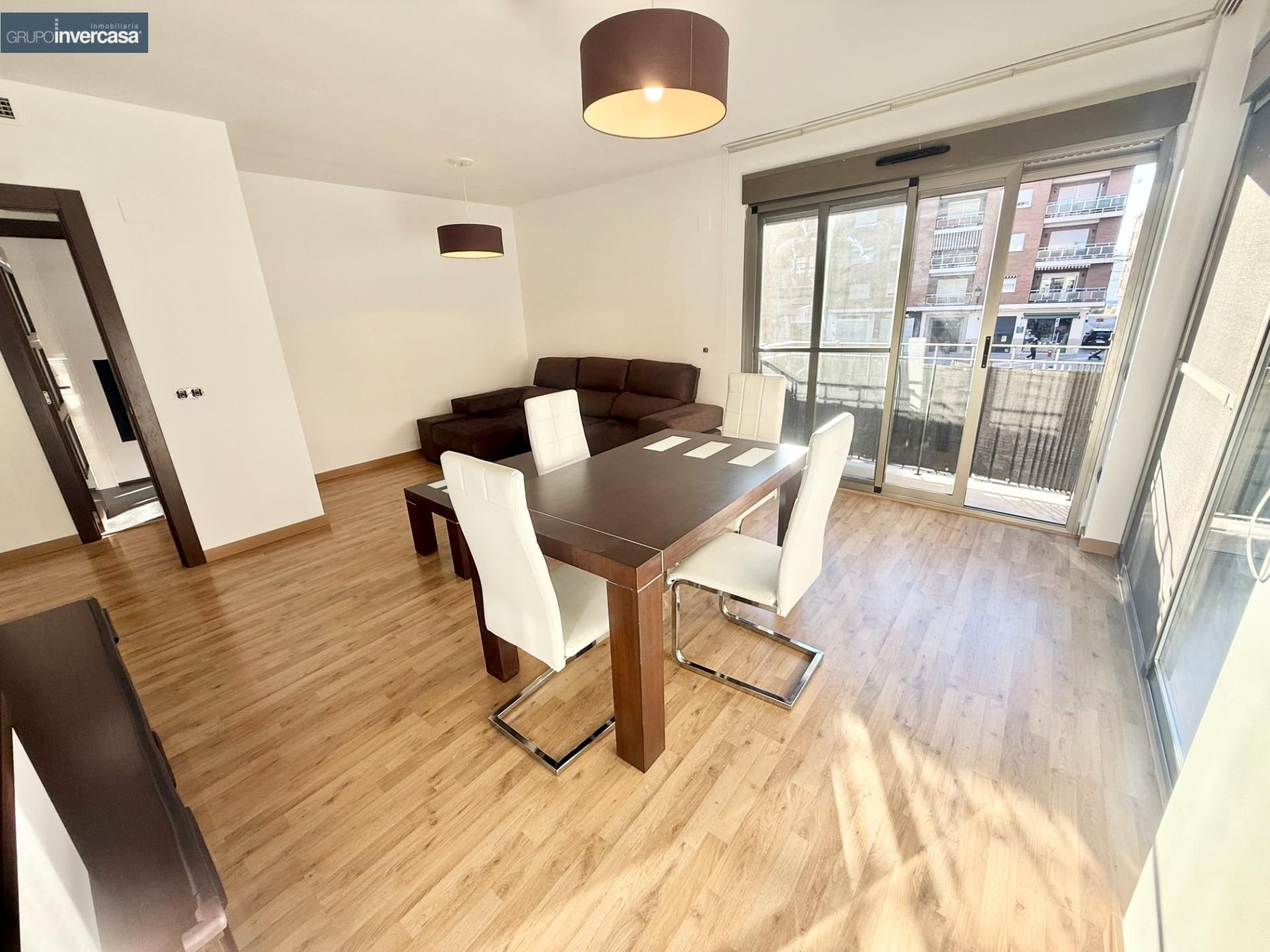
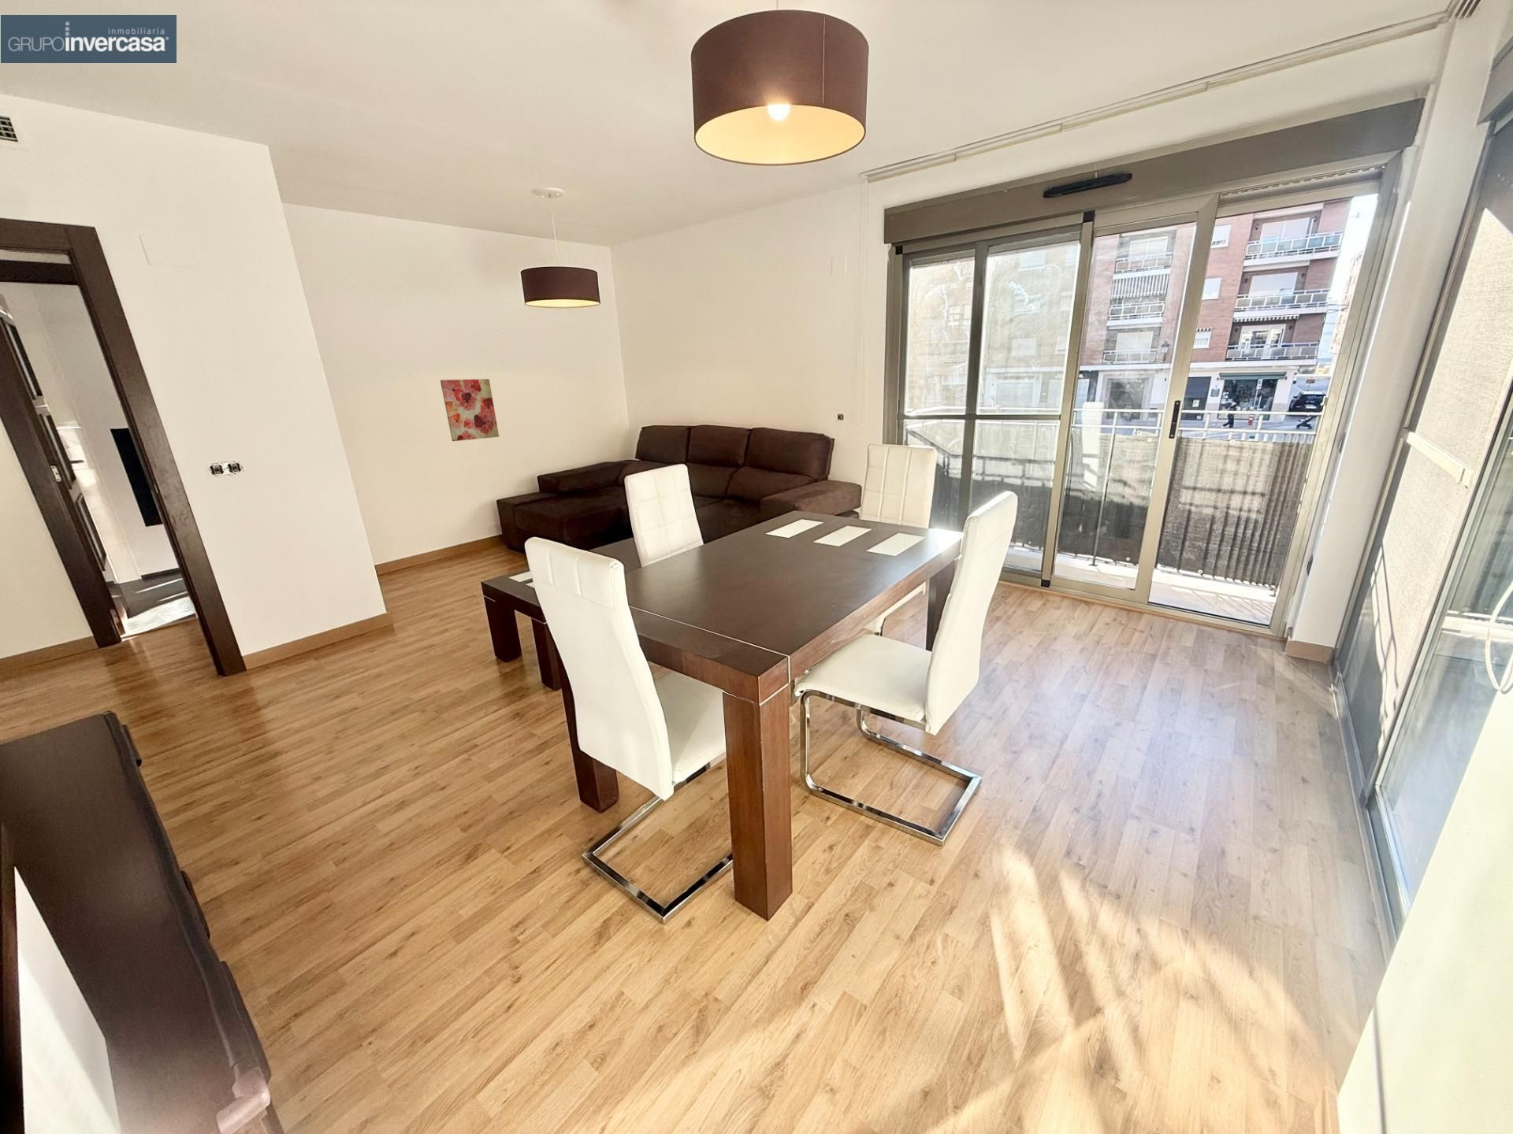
+ wall art (471, 410)
